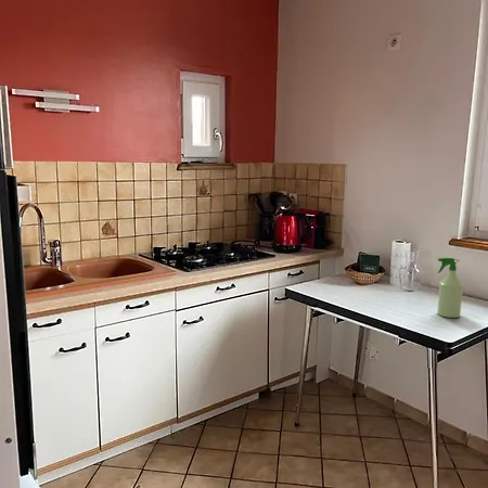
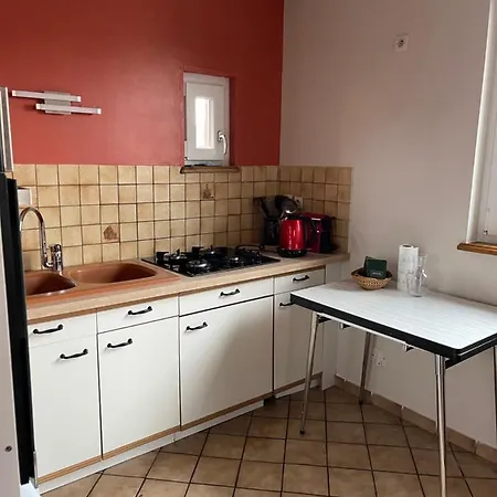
- spray bottle (450, 286)
